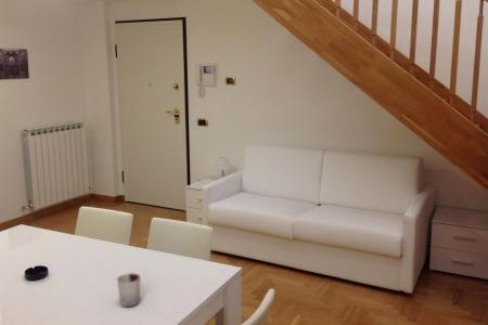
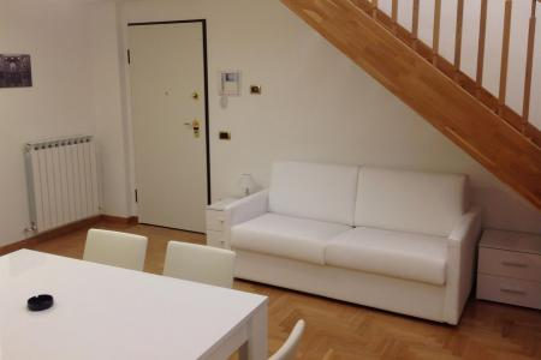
- cup (128, 288)
